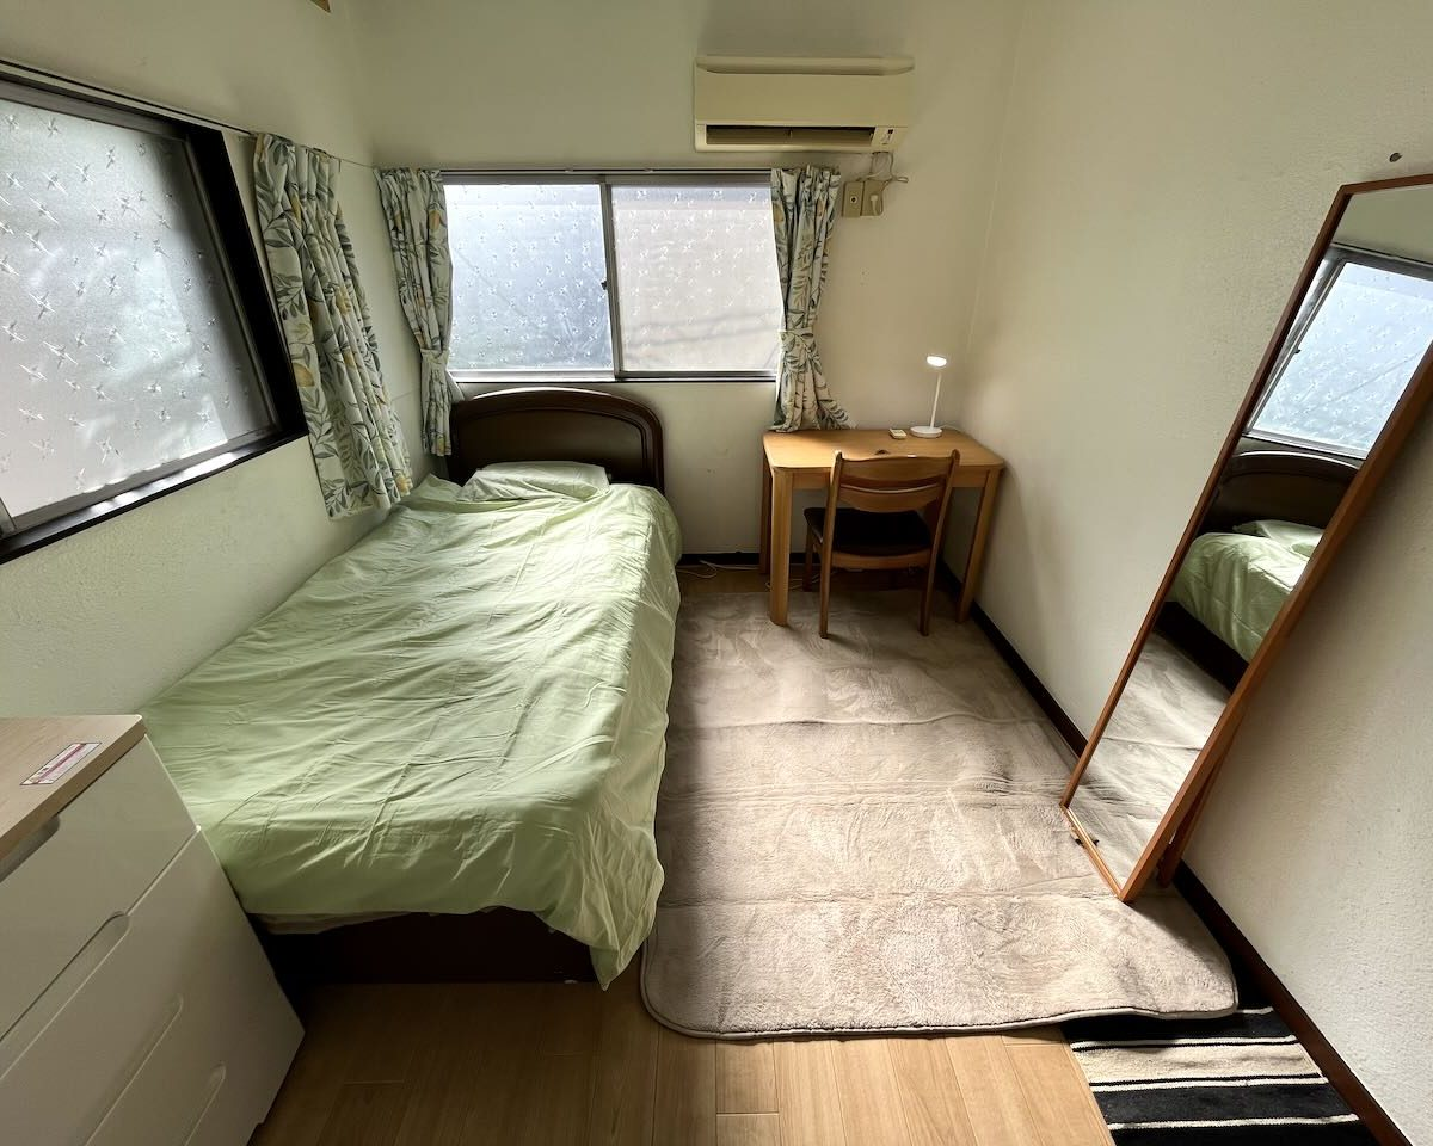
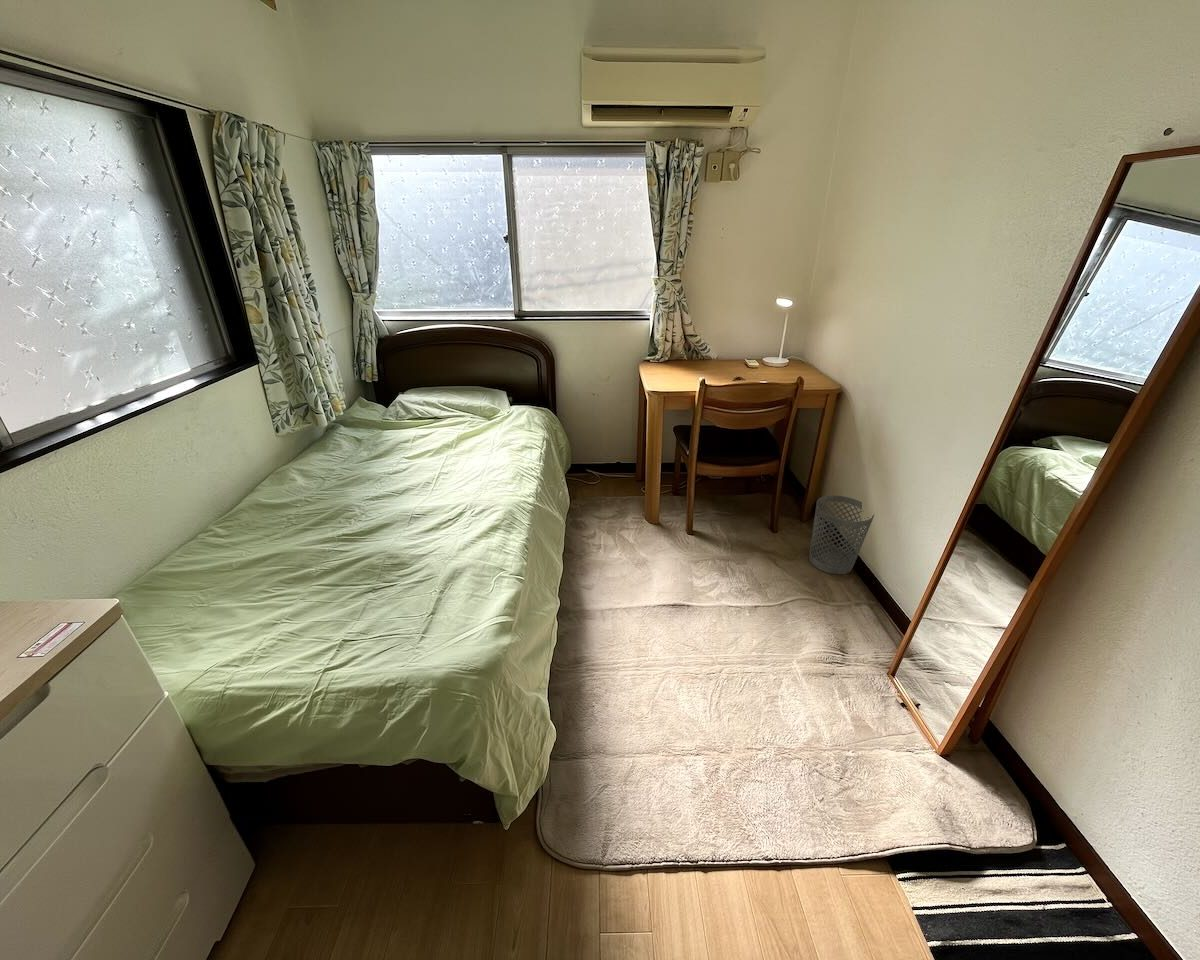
+ wastebasket (837, 535)
